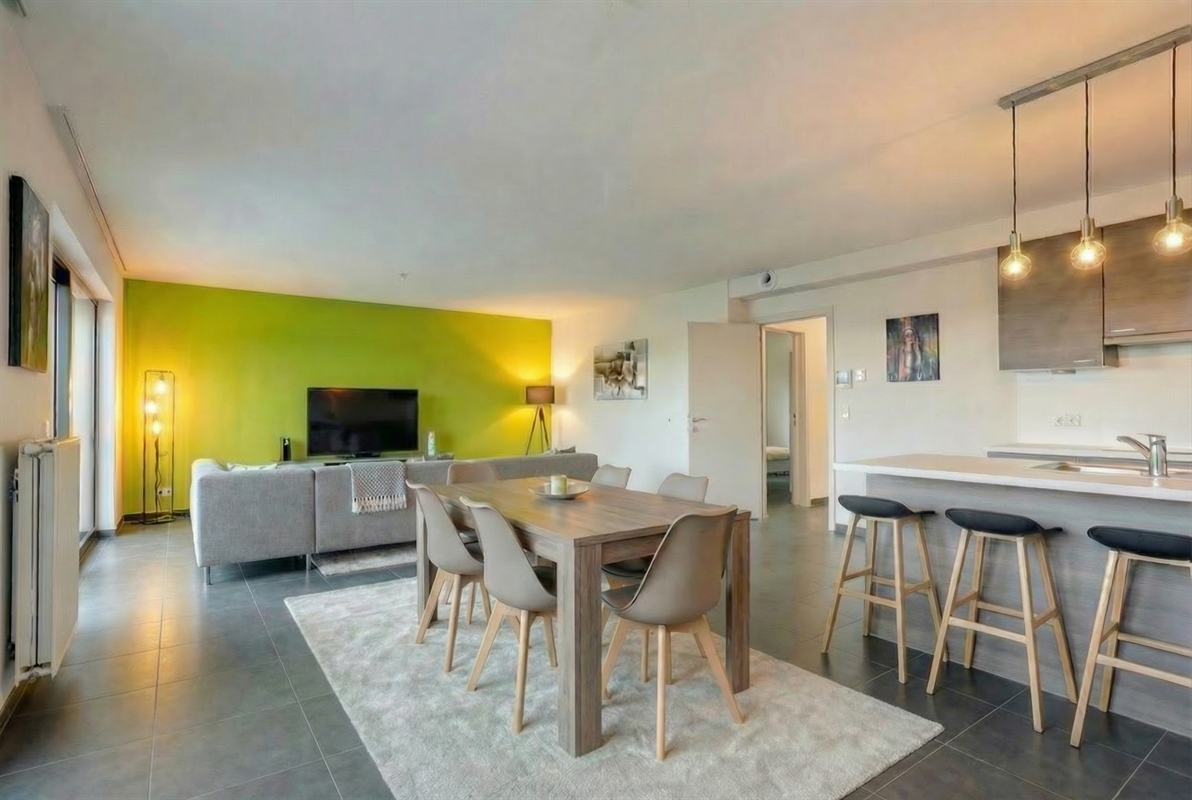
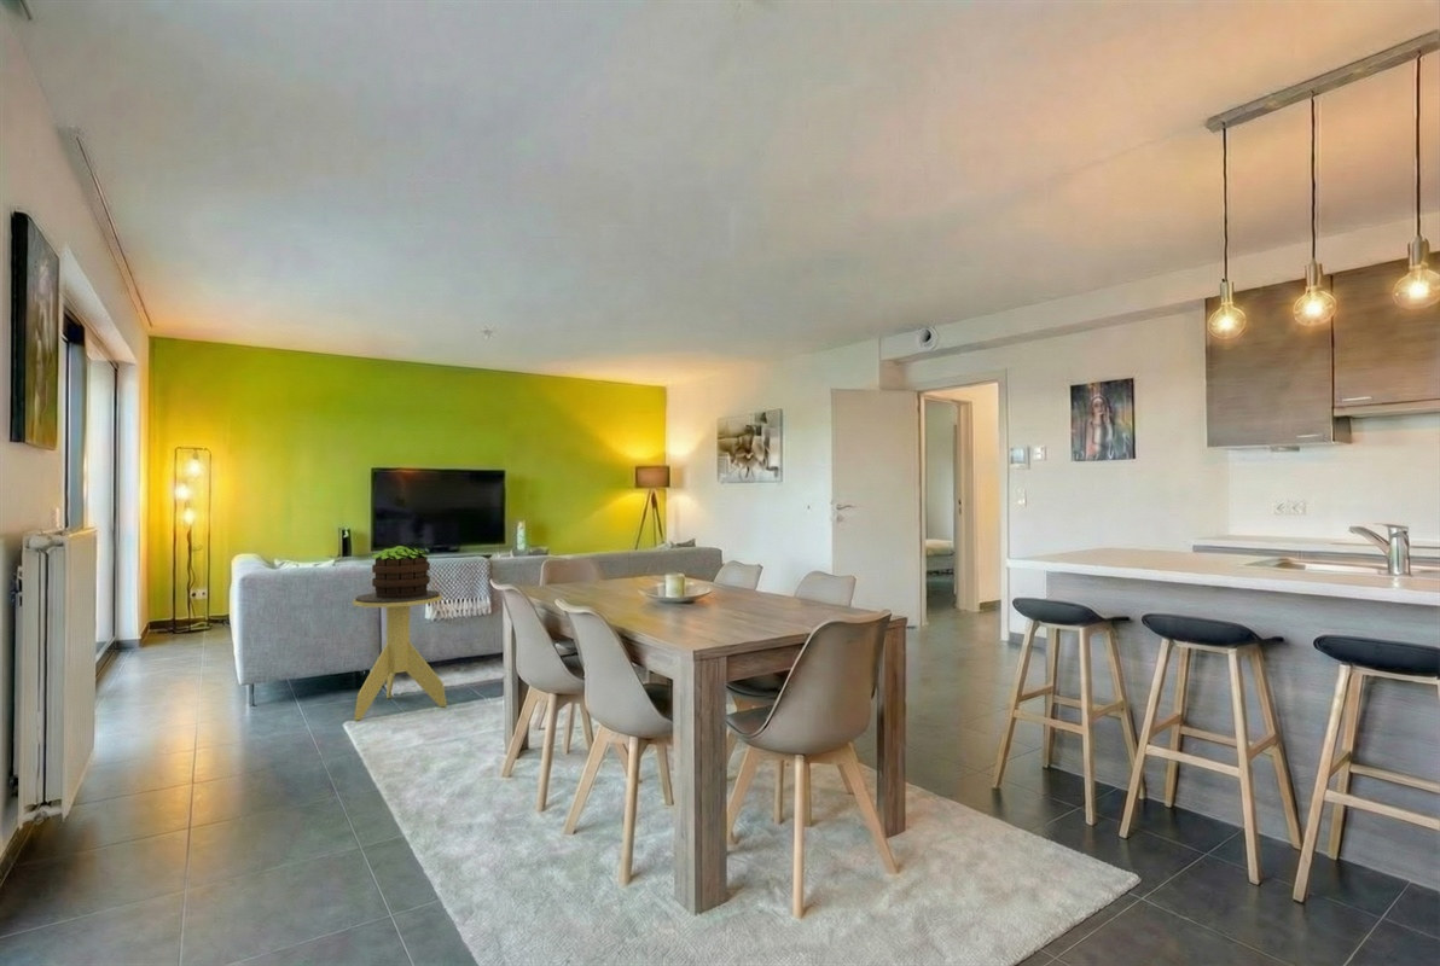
+ potted plant (401, 570)
+ side table (401, 651)
